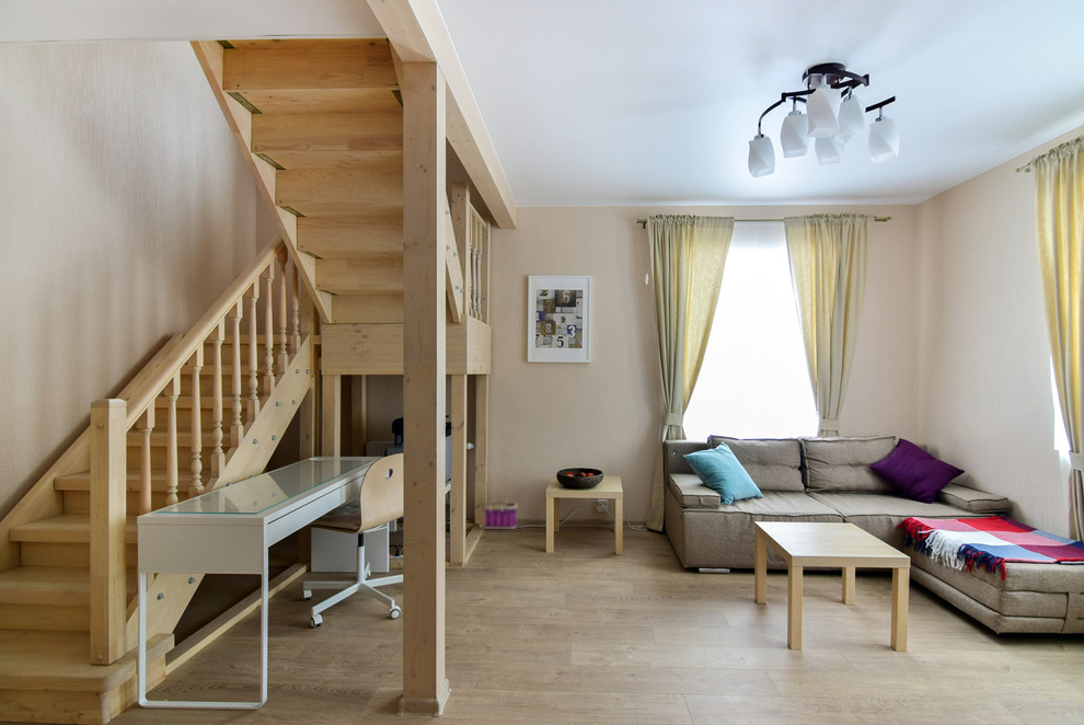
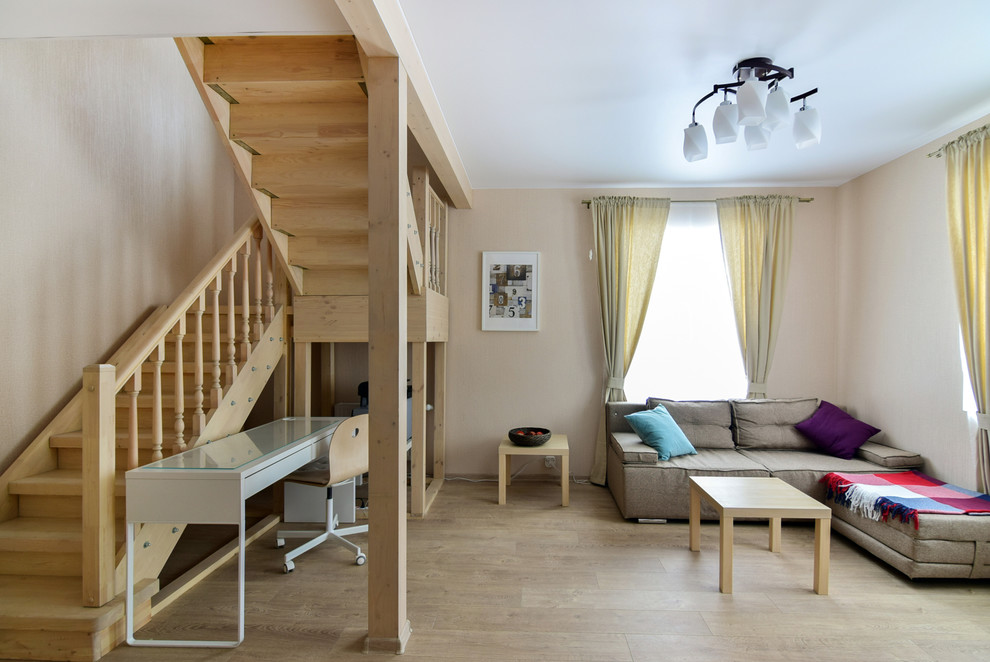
- basket (498, 502)
